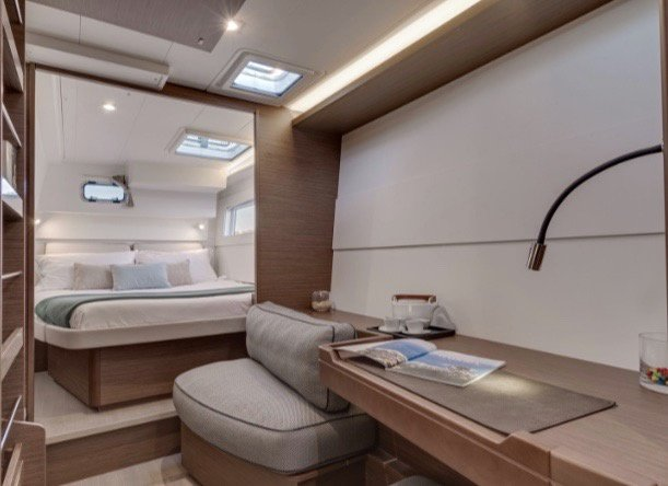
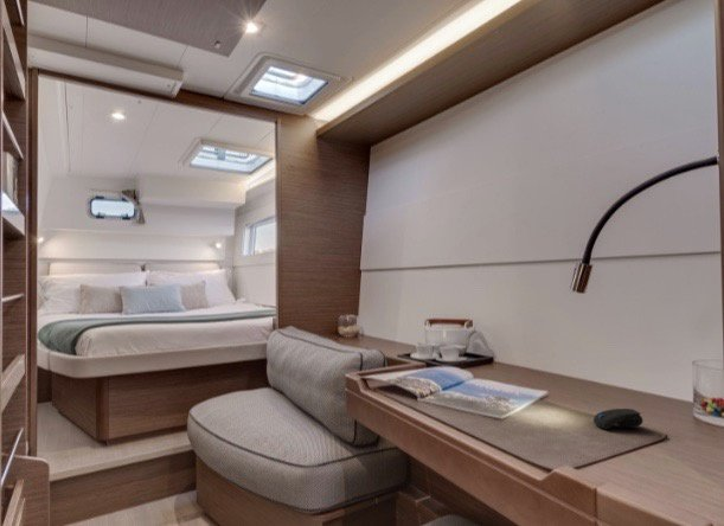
+ computer mouse (617, 417)
